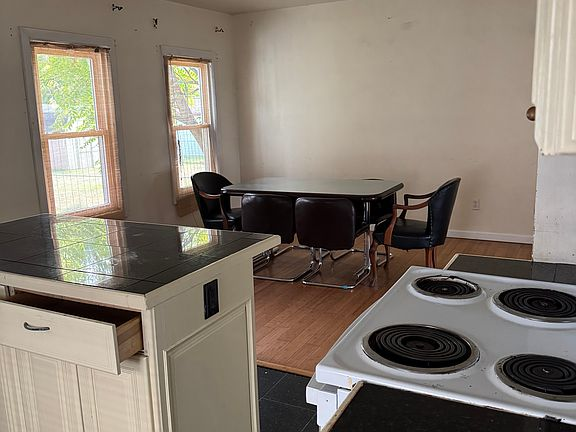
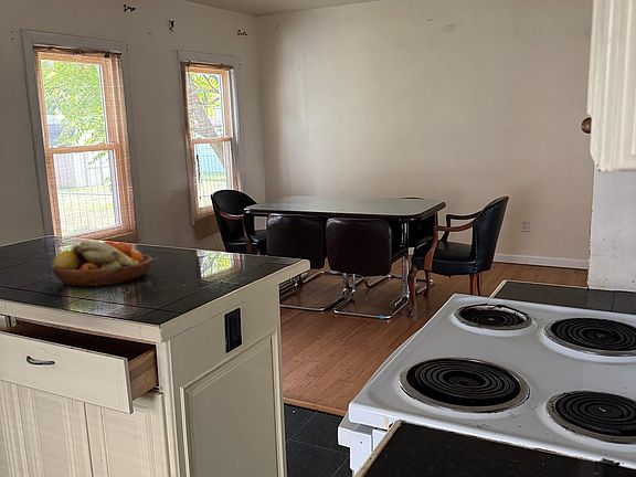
+ fruit bowl (103, 257)
